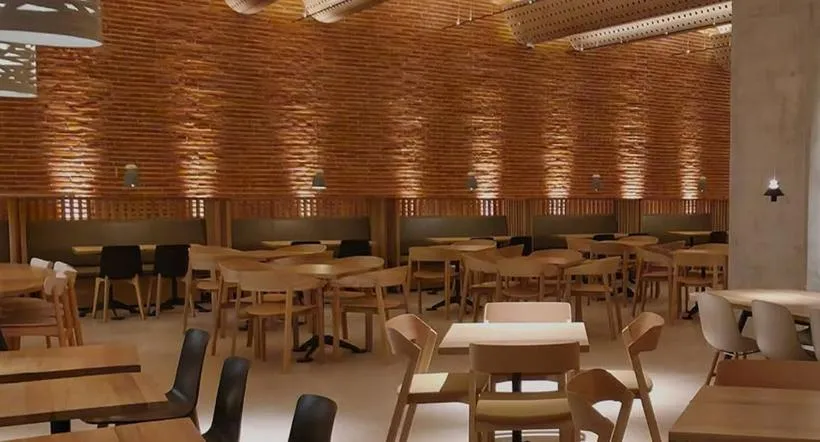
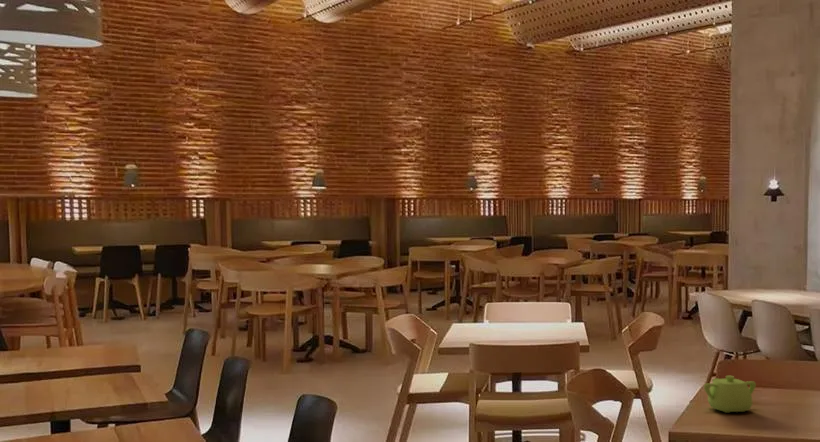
+ teapot (726, 391)
